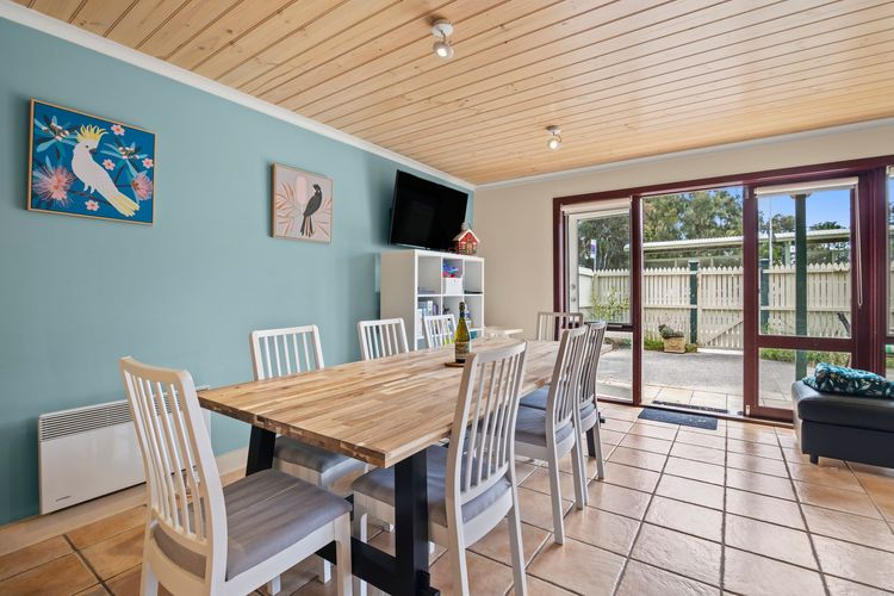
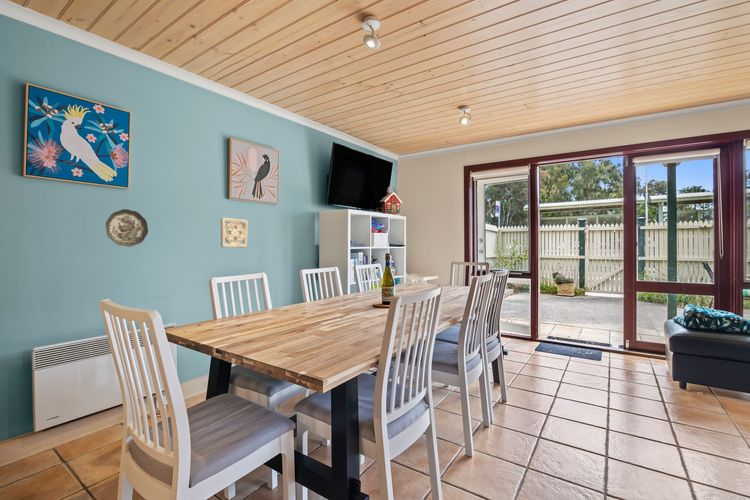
+ wall ornament (234, 233)
+ decorative plate (127, 228)
